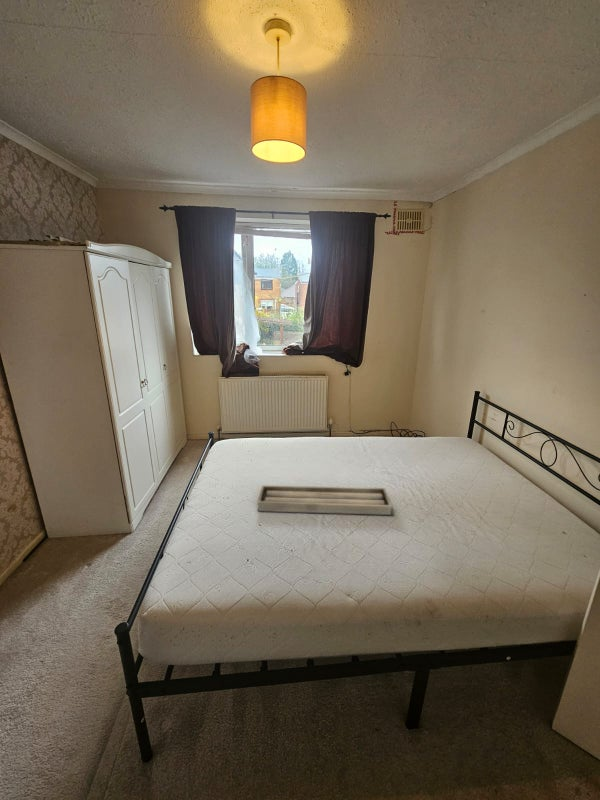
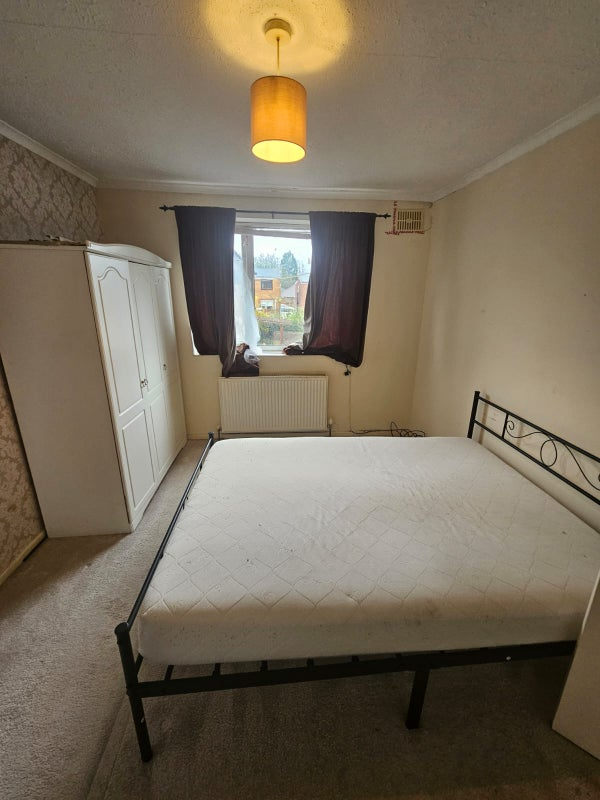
- tray (323, 499)
